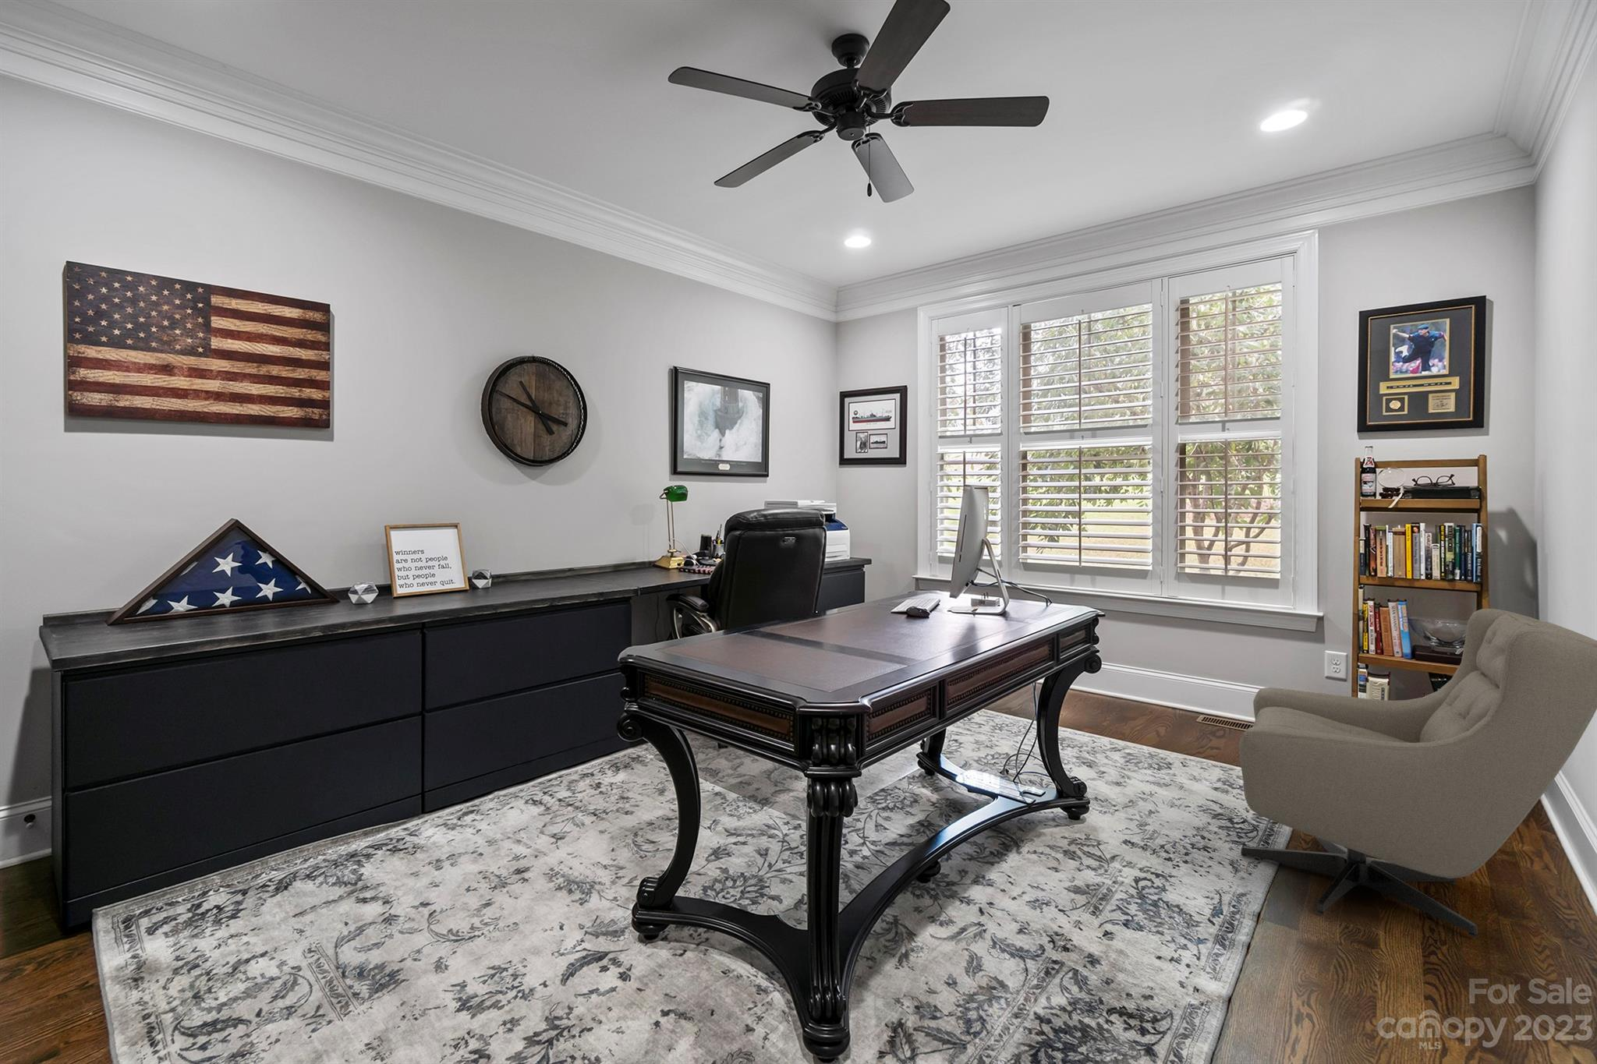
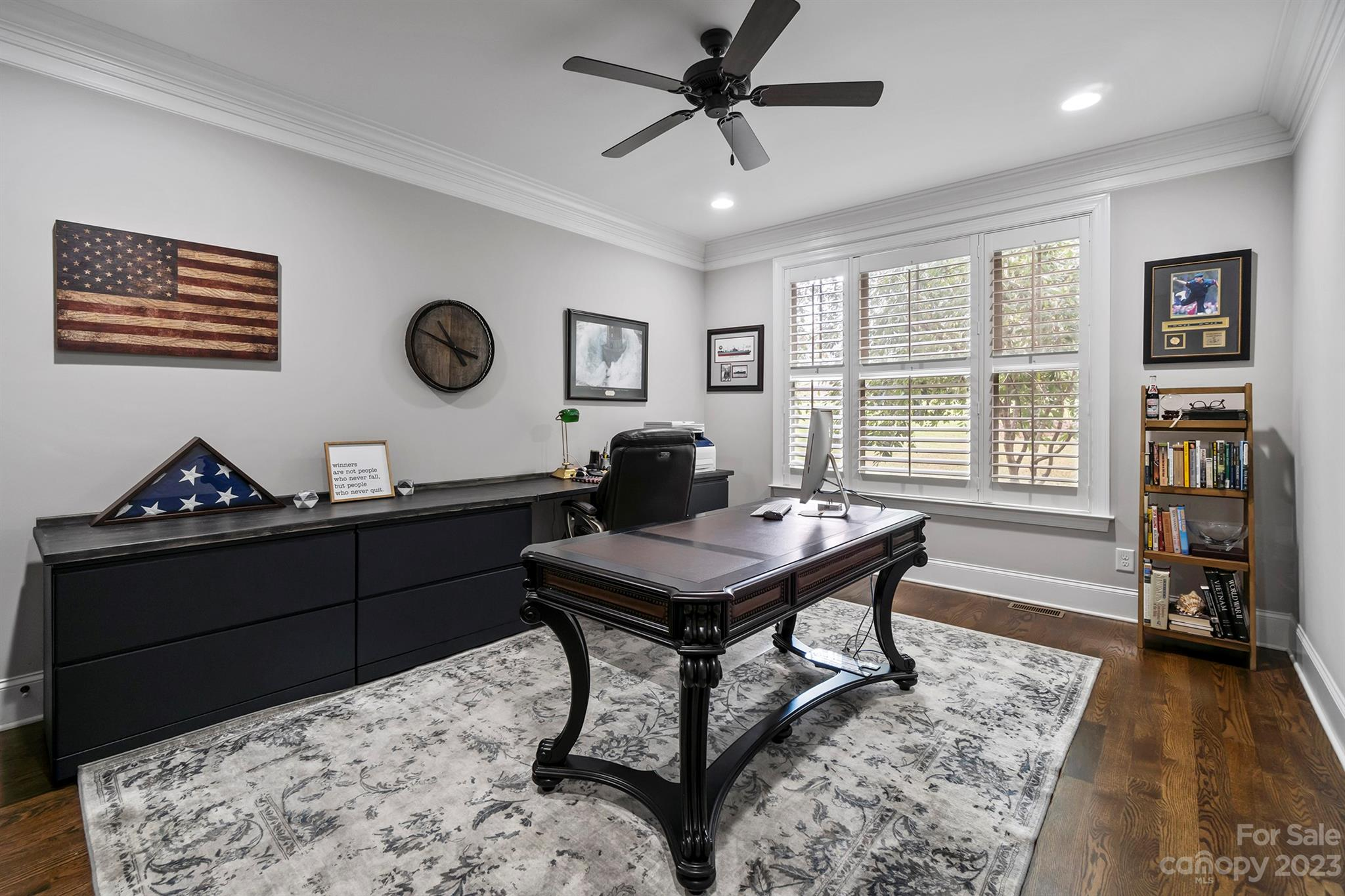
- armchair (1399, 752)
